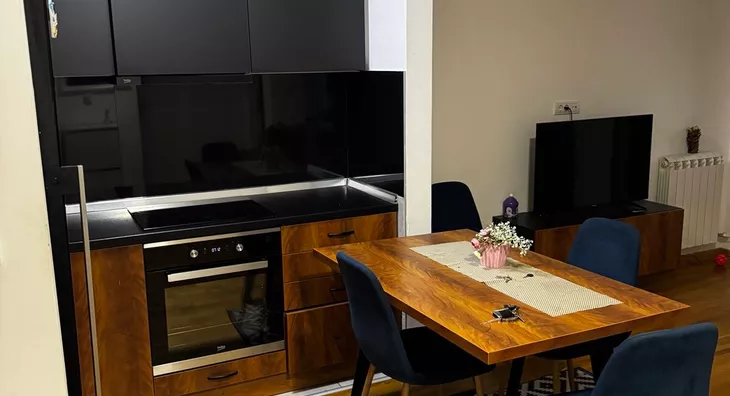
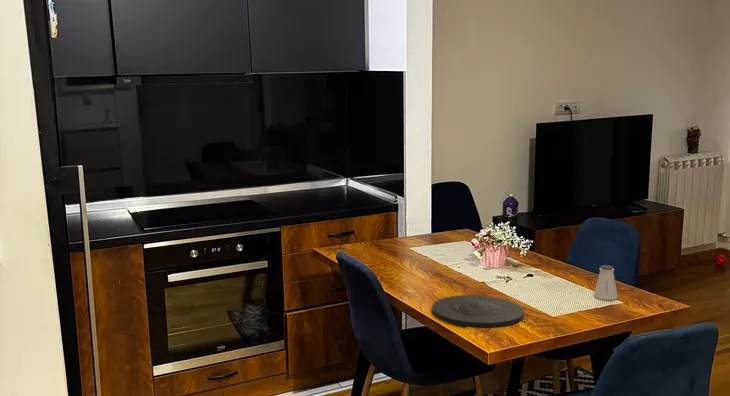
+ plate (477, 307)
+ saltshaker (606, 281)
